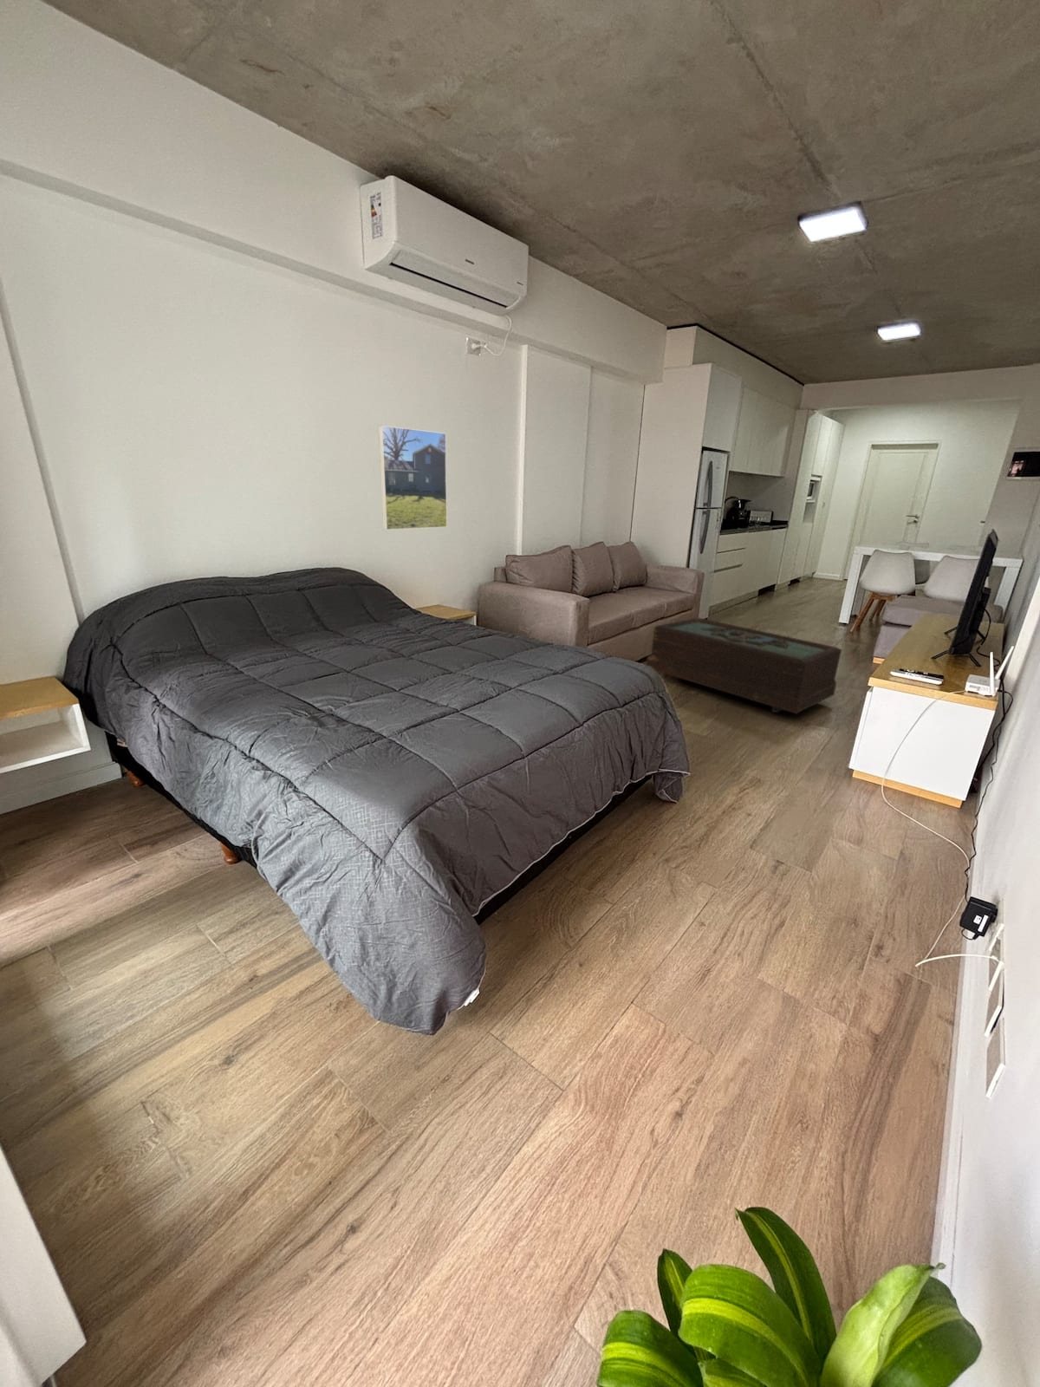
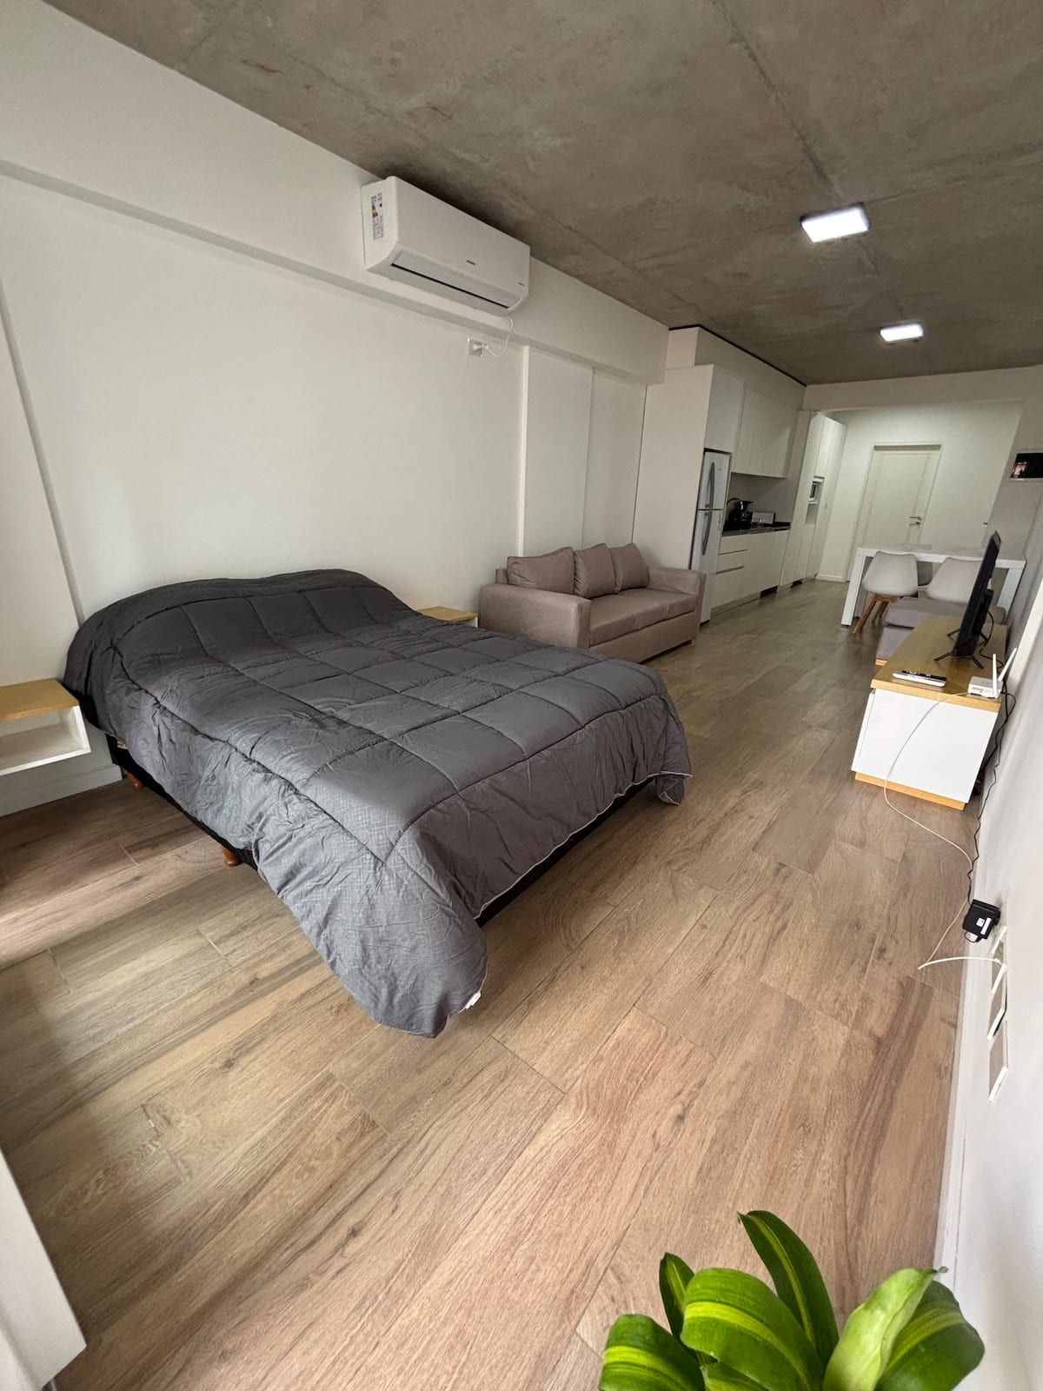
- coffee table (737, 662)
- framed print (415, 481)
